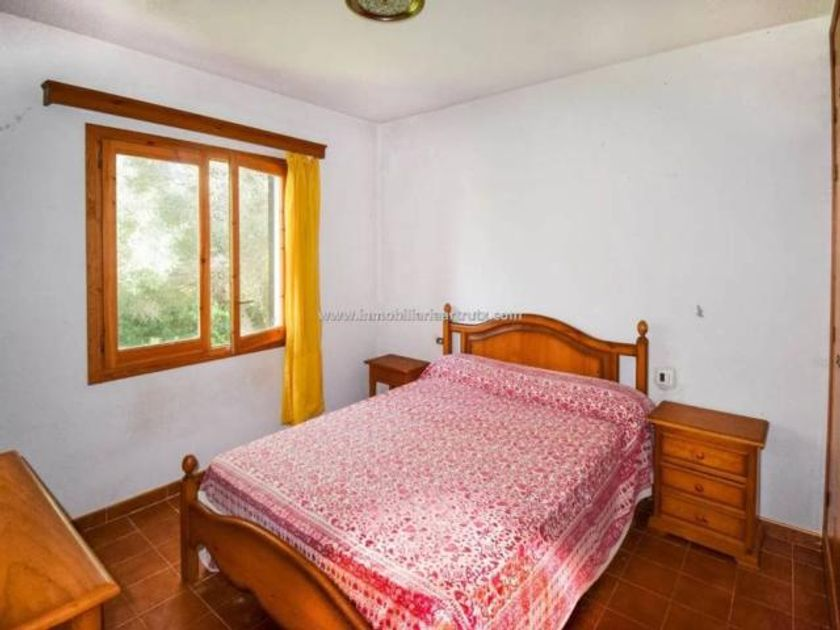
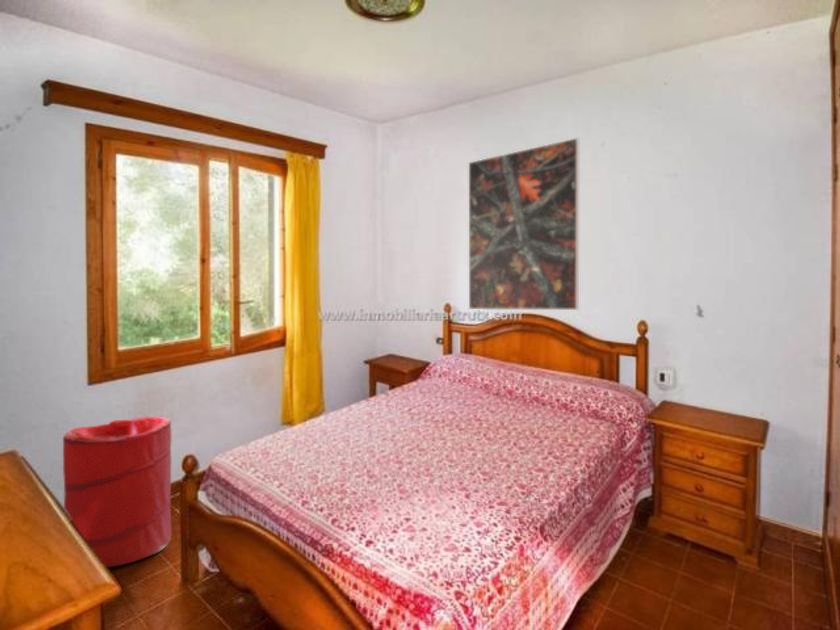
+ laundry hamper (120, 483)
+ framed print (519, 230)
